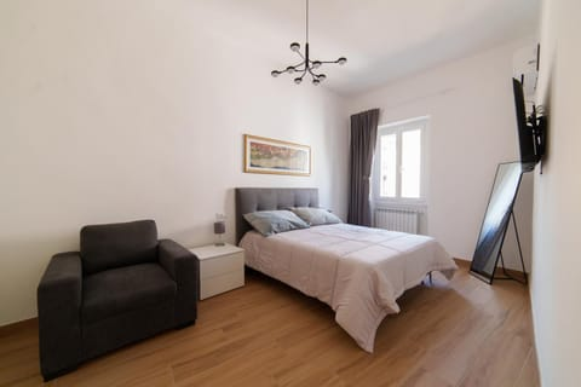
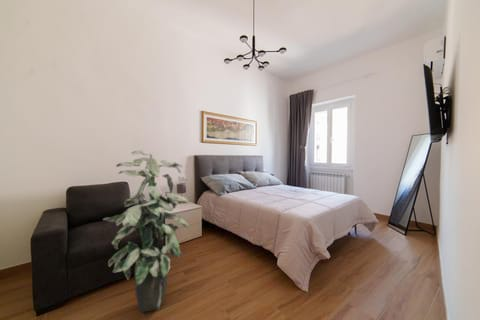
+ indoor plant (148, 226)
